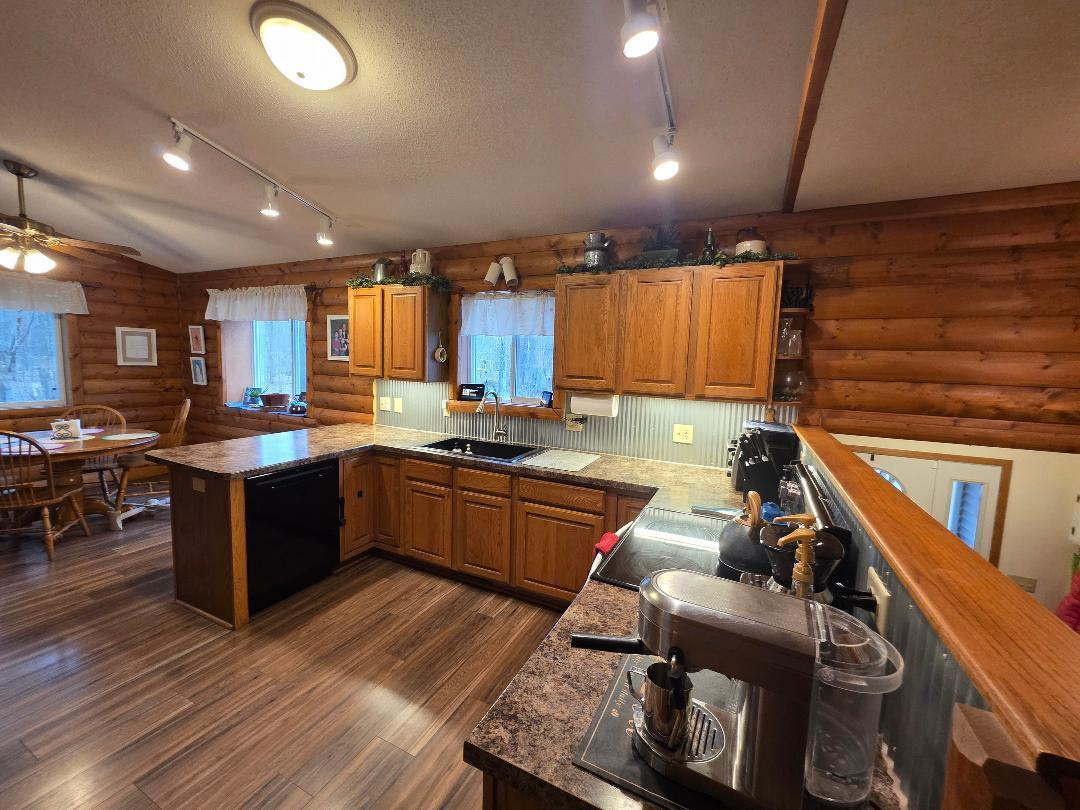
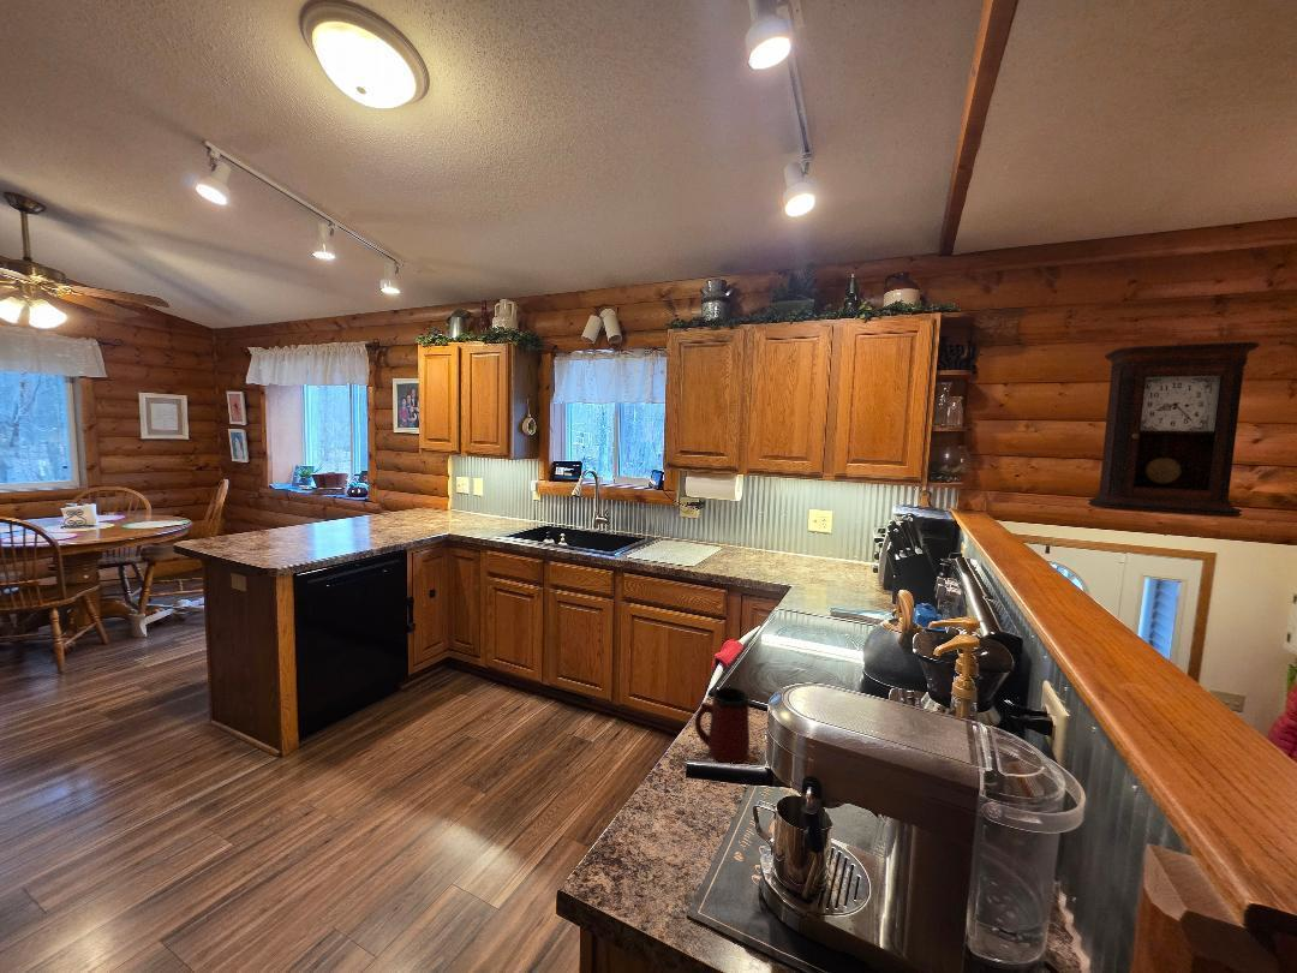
+ mug (722, 722)
+ pendulum clock (1171, 430)
